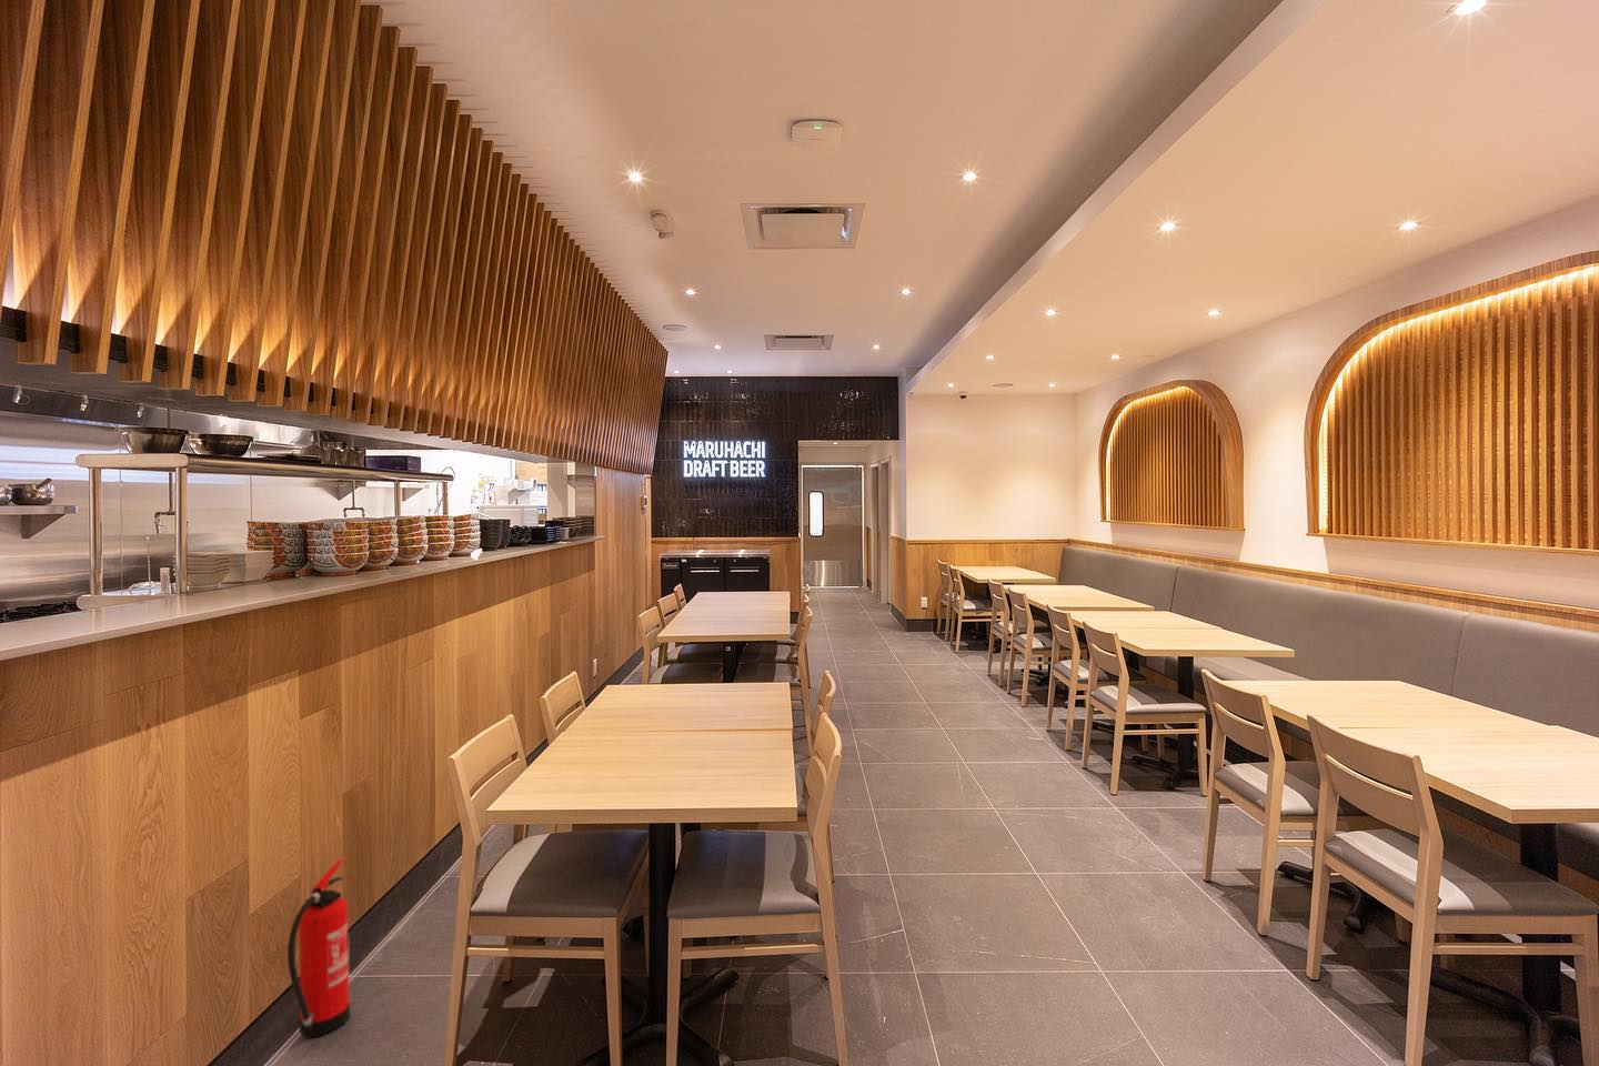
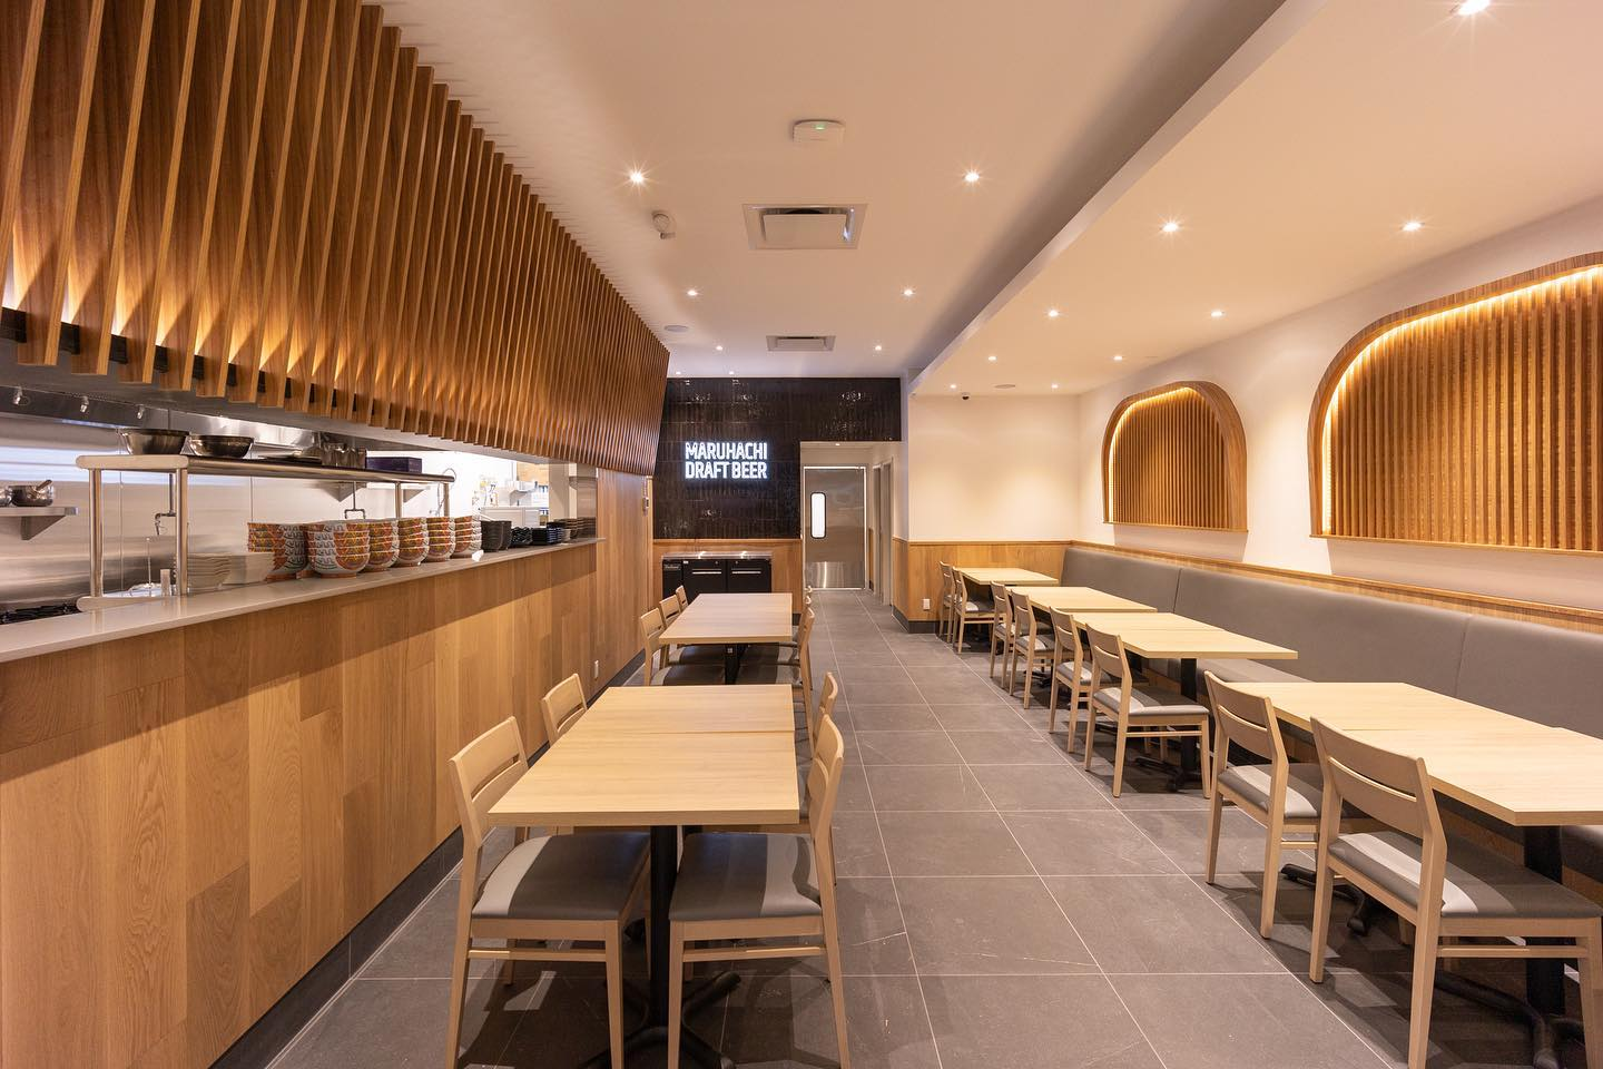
- fire extinguisher (316, 953)
